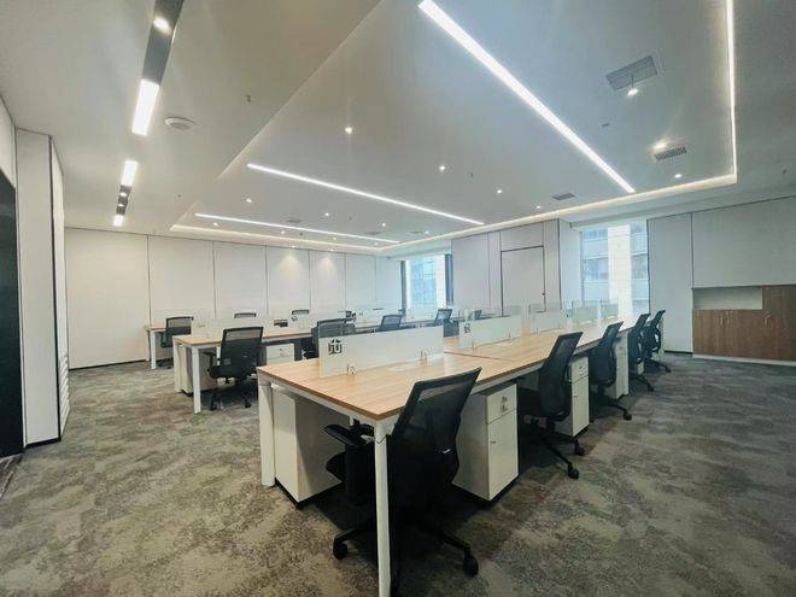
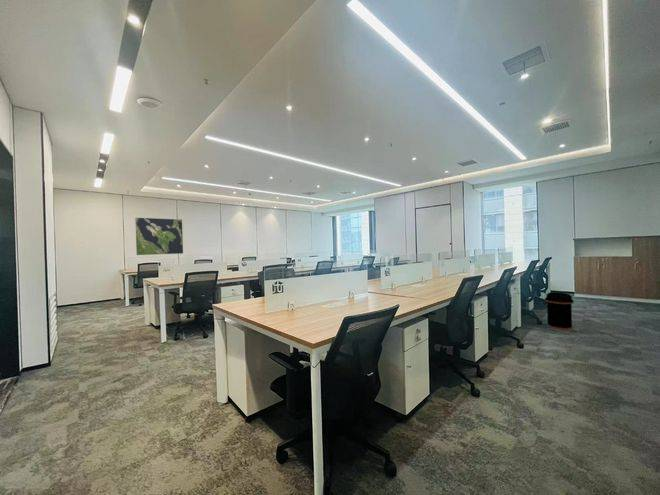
+ trash can (559, 310)
+ world map (160, 236)
